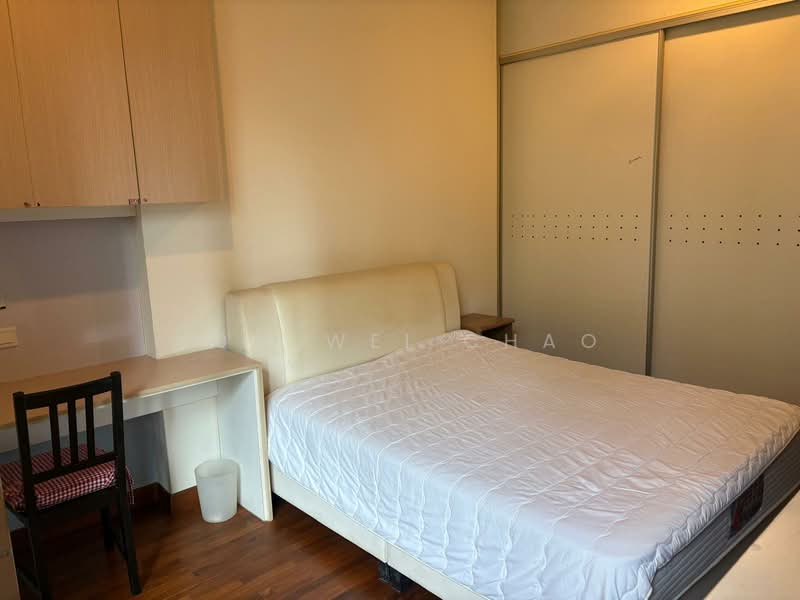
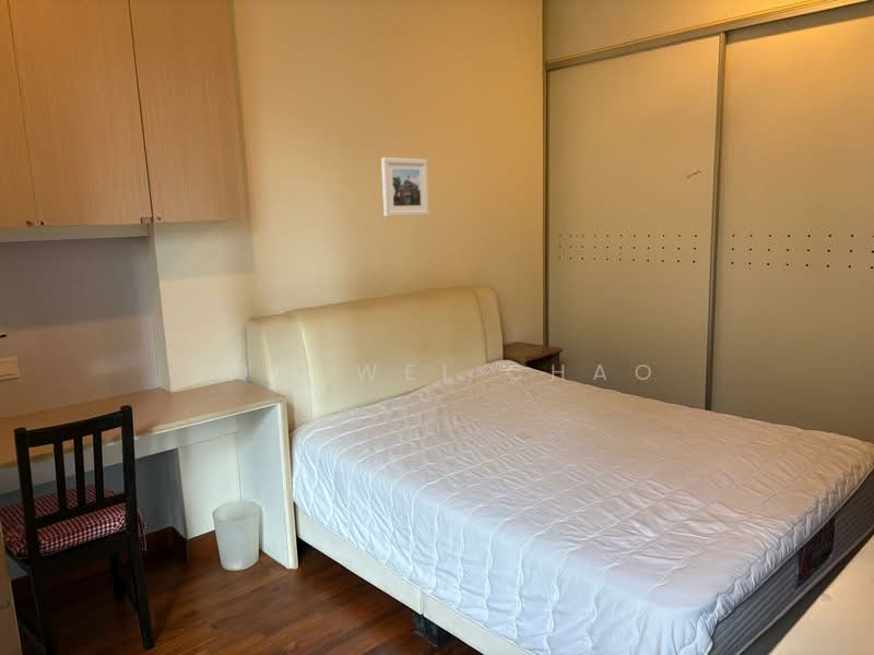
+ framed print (405, 187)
